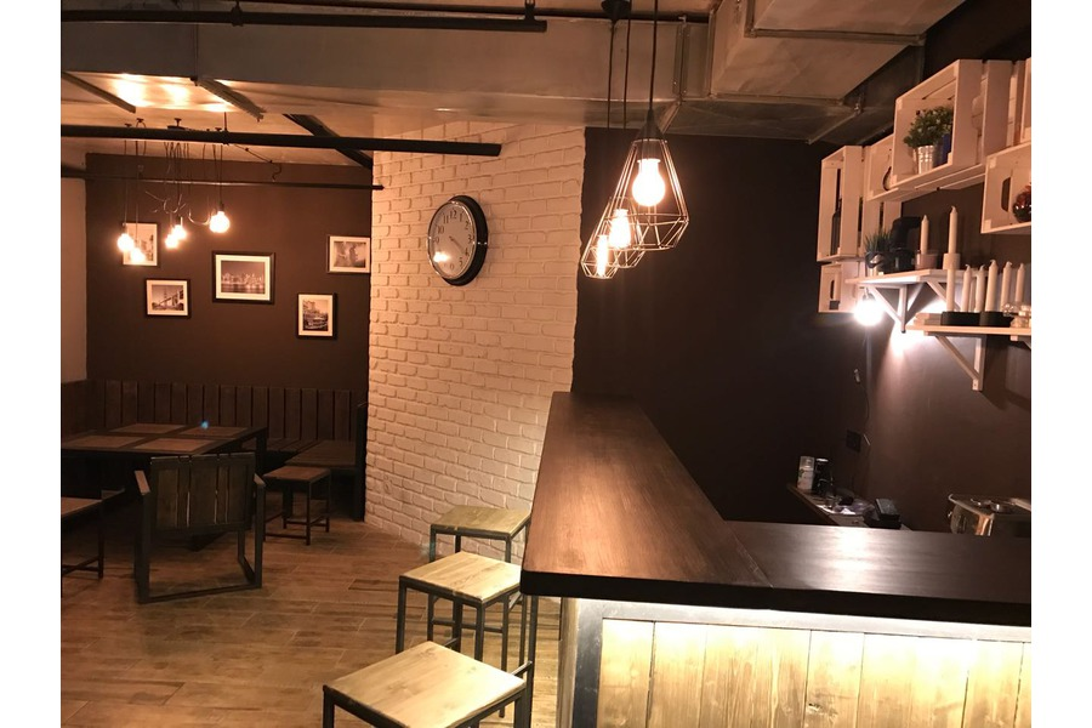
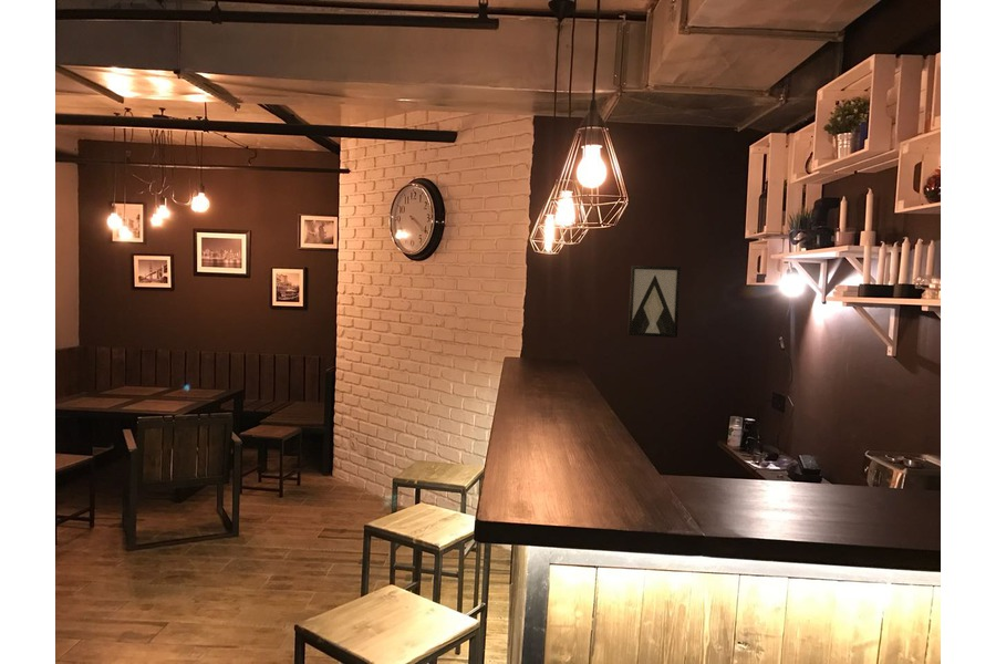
+ wall art (654, 301)
